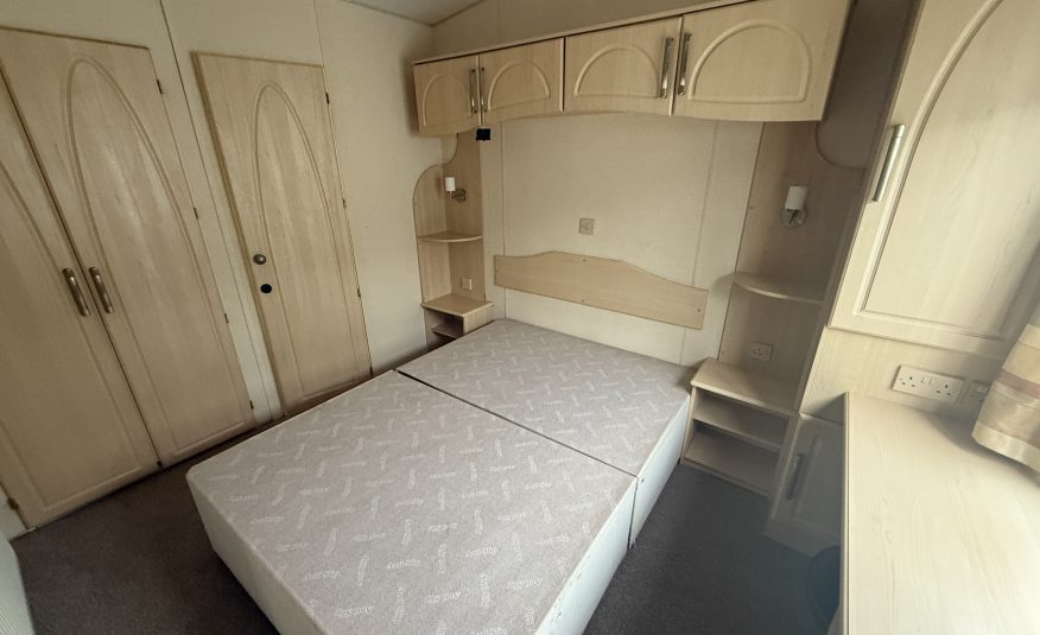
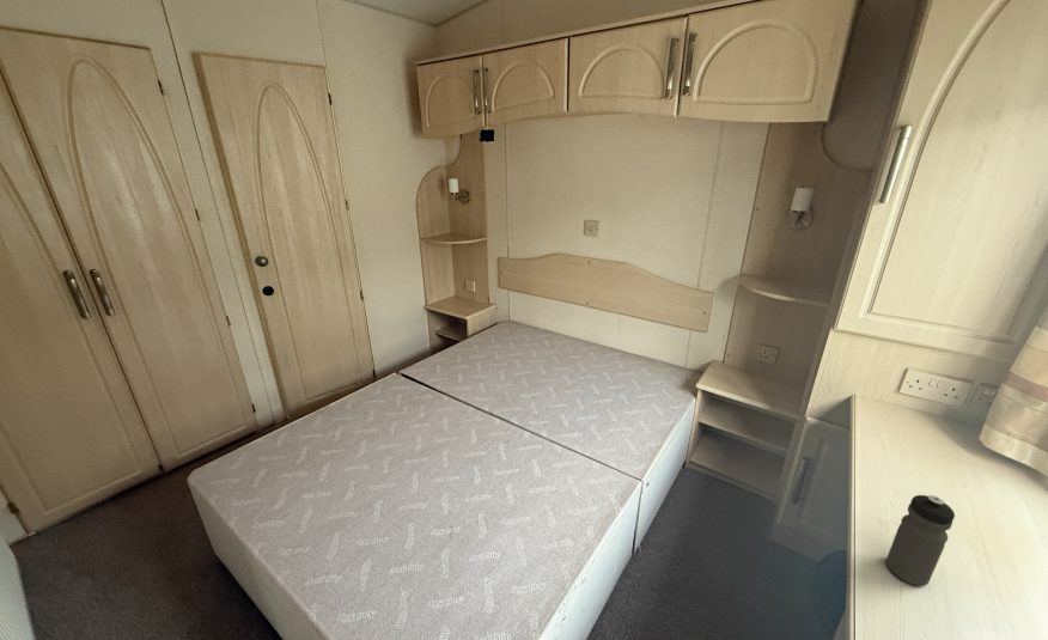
+ water bottle (920, 536)
